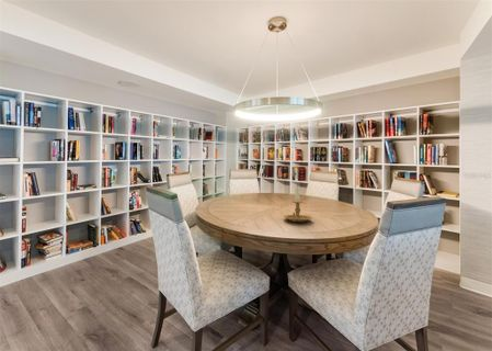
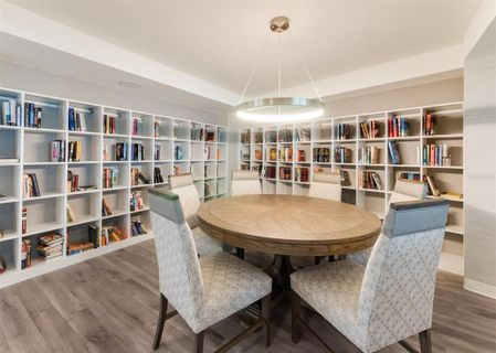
- candle holder (297, 203)
